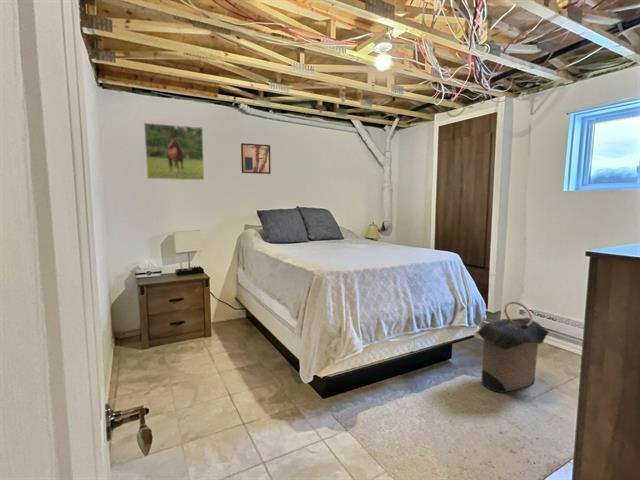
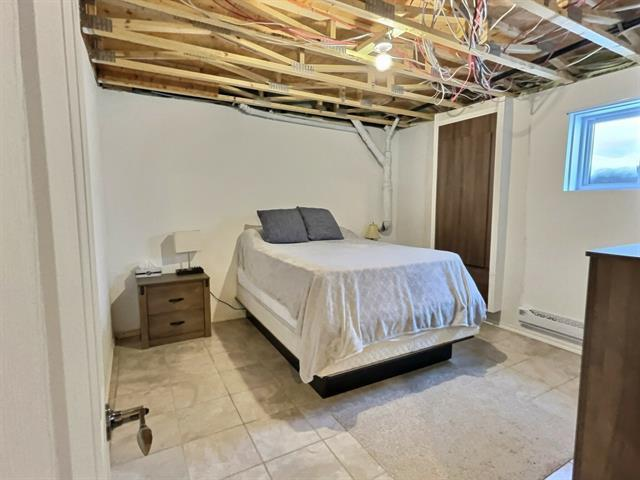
- laundry hamper (511, 345)
- wall art (256, 158)
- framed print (175, 152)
